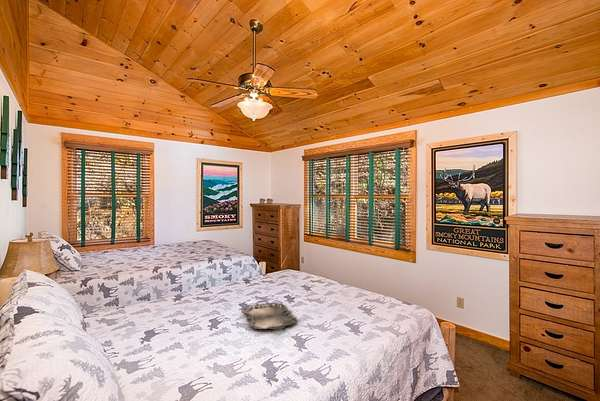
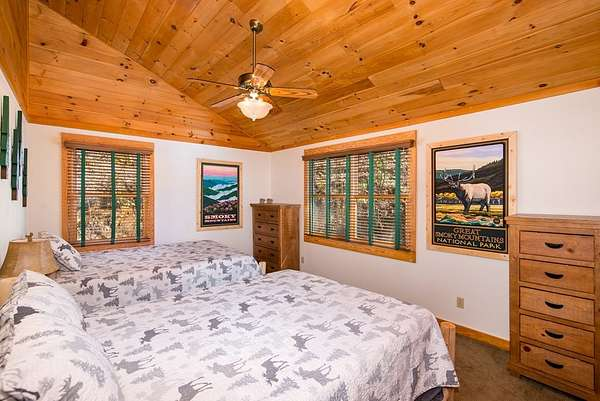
- serving tray (269, 314)
